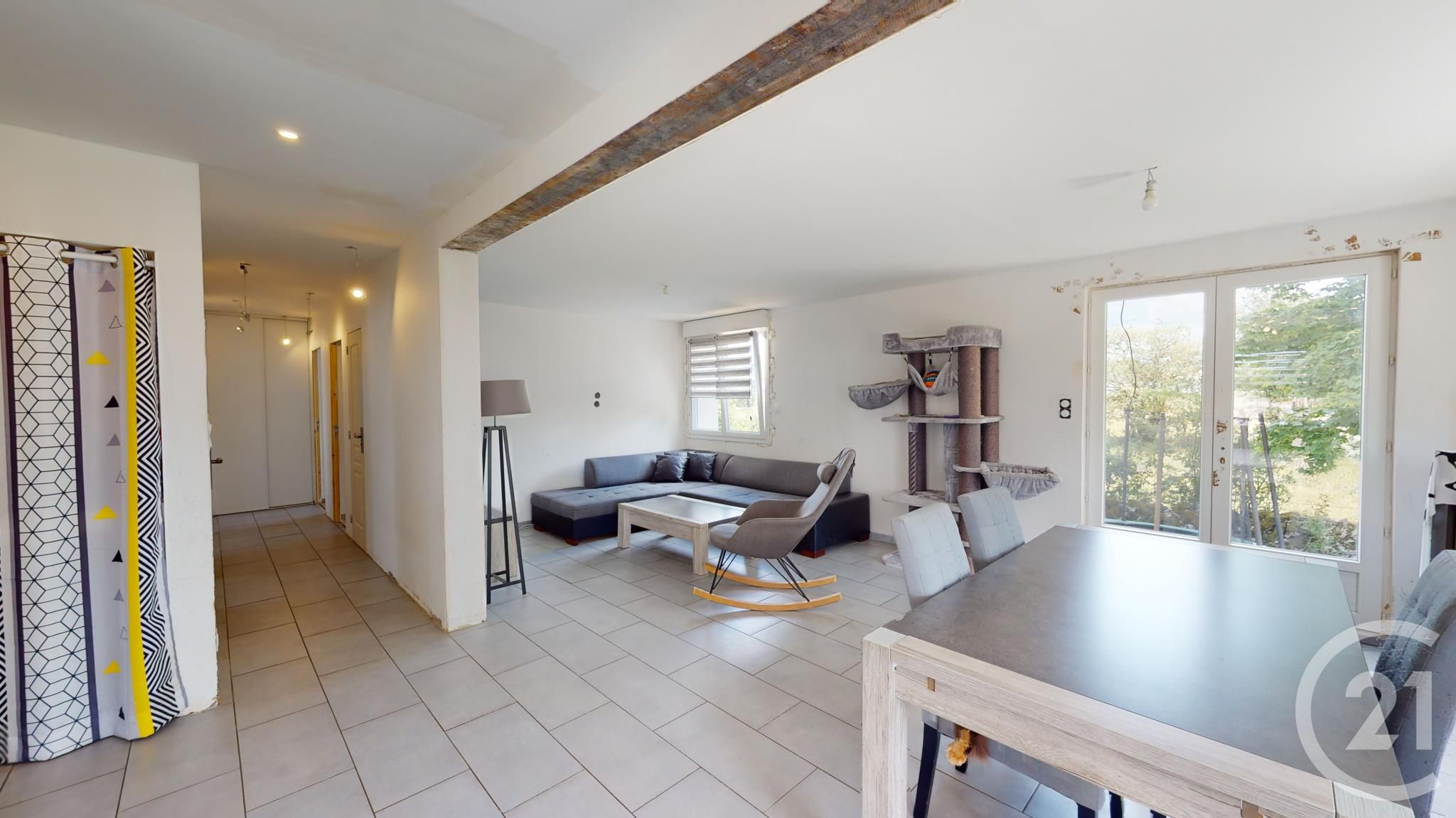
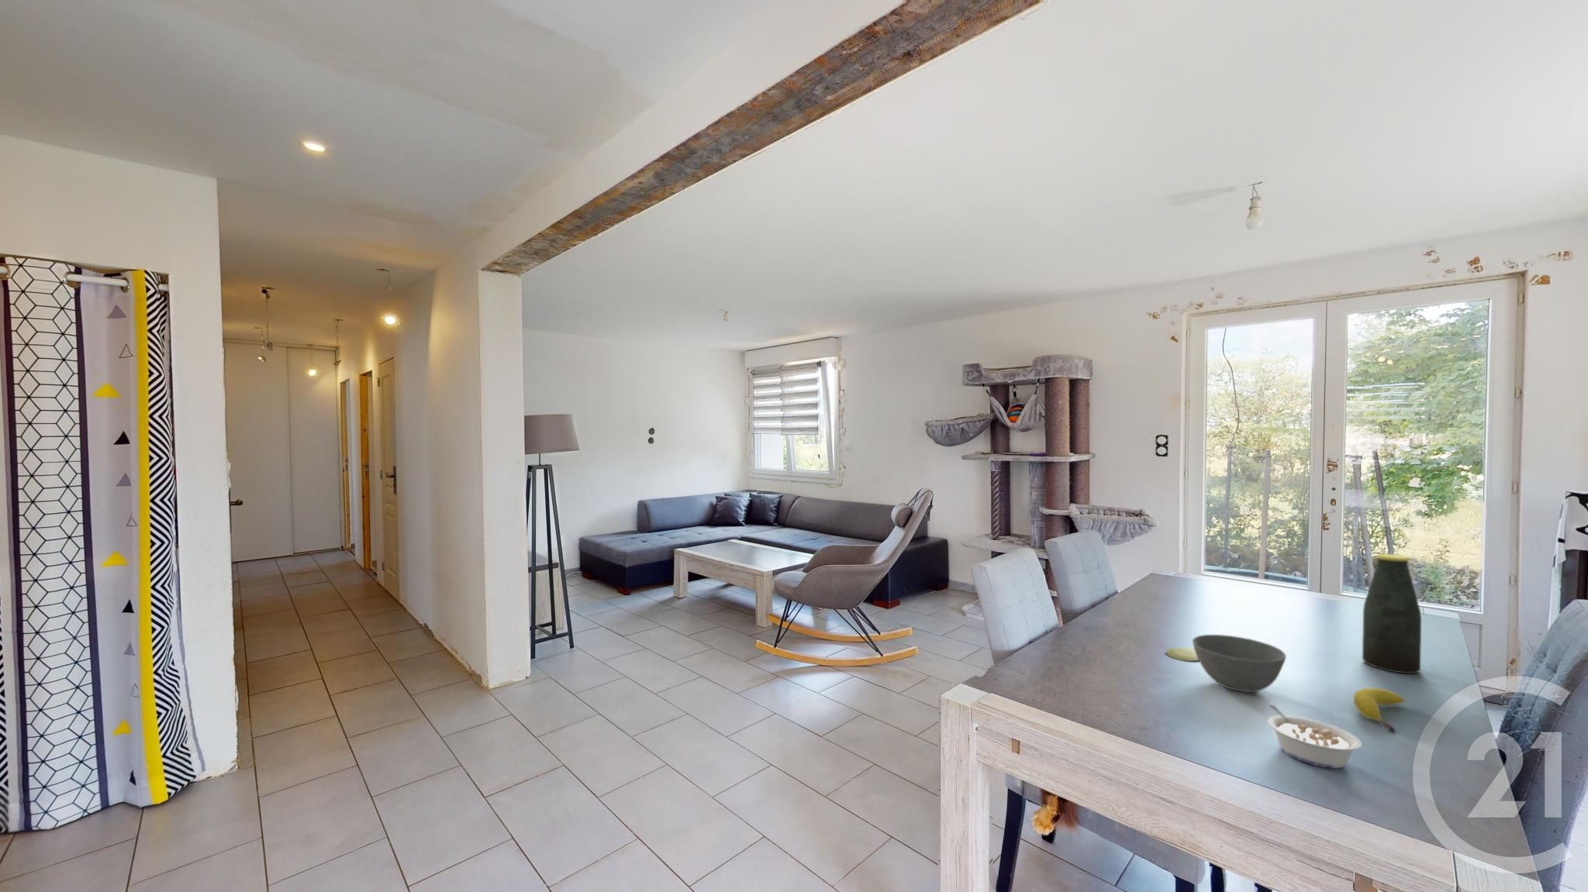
+ spoon (1194, 650)
+ fruit (1379, 702)
+ legume (1308, 739)
+ bottle (1391, 611)
+ bowl (1237, 666)
